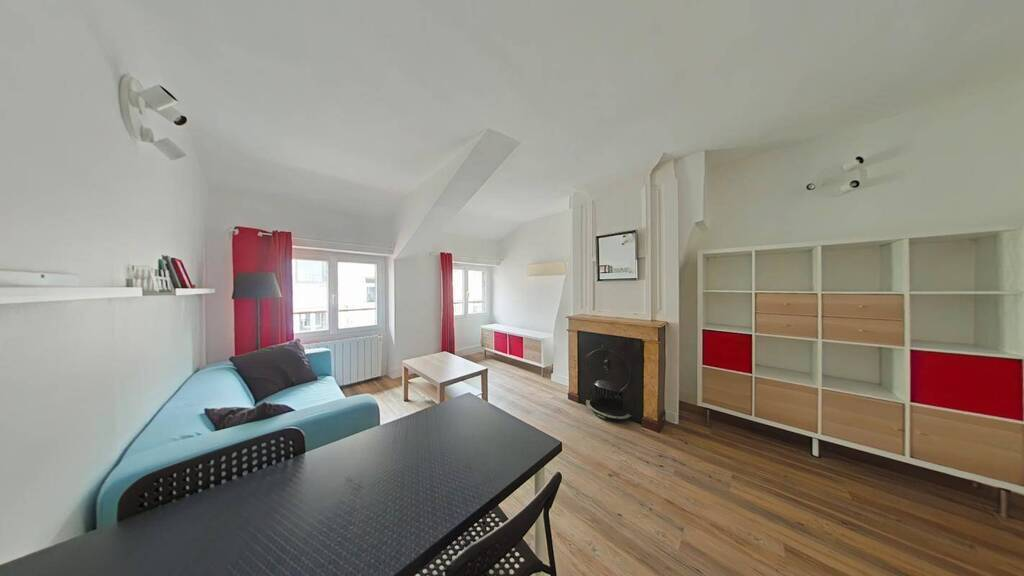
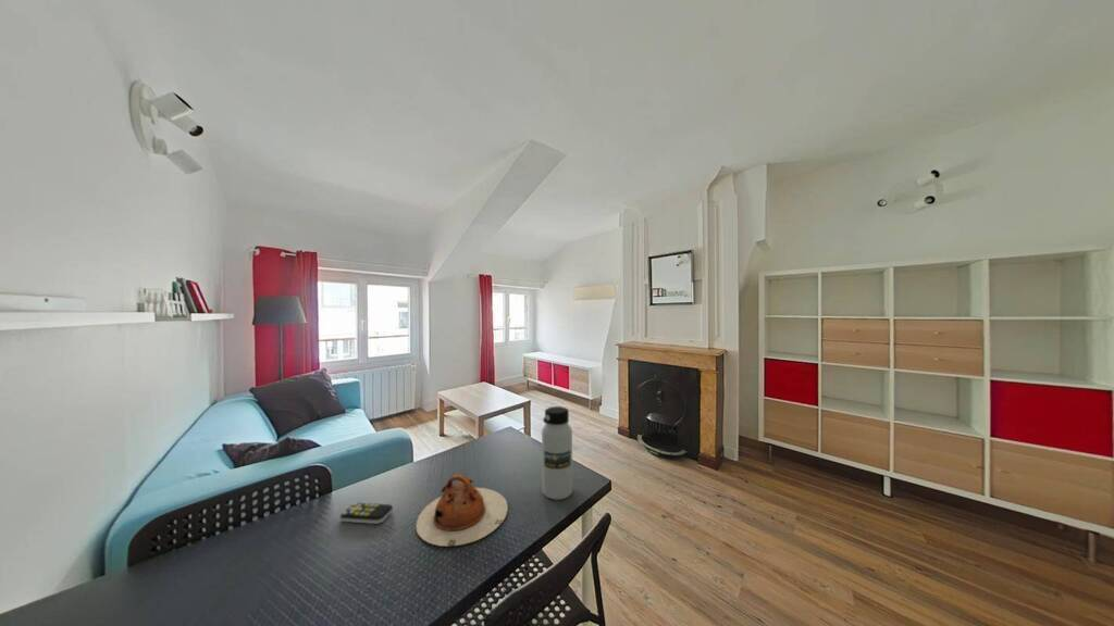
+ water bottle (557, 450)
+ remote control (367, 512)
+ teapot (463, 493)
